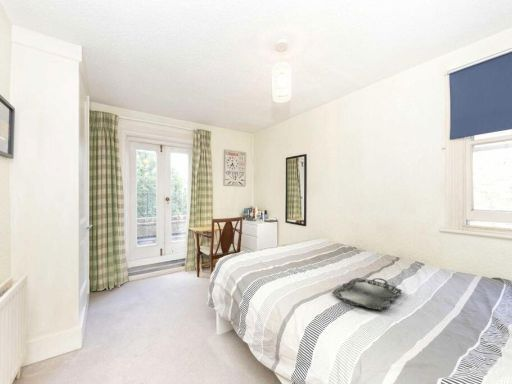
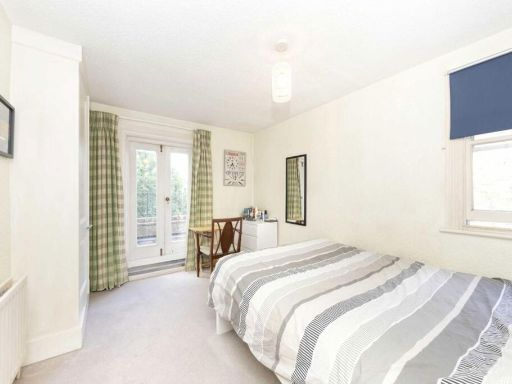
- serving tray (367, 291)
